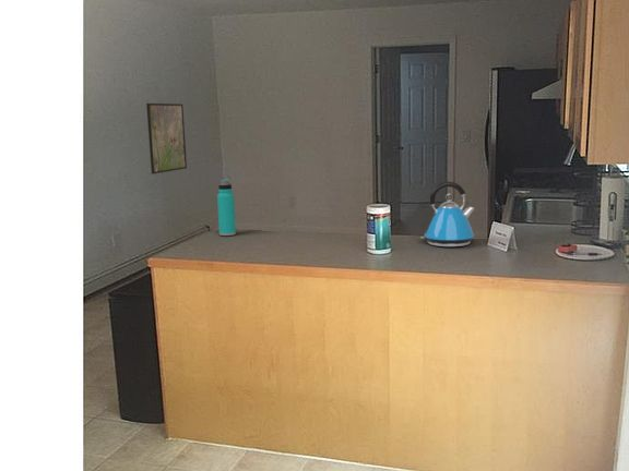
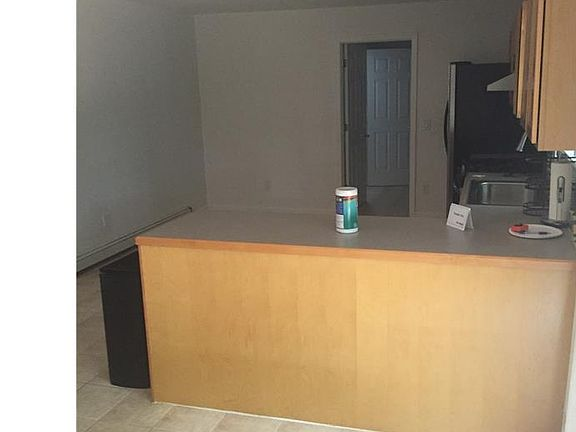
- kettle (447, 212)
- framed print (167, 137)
- water bottle (226, 207)
